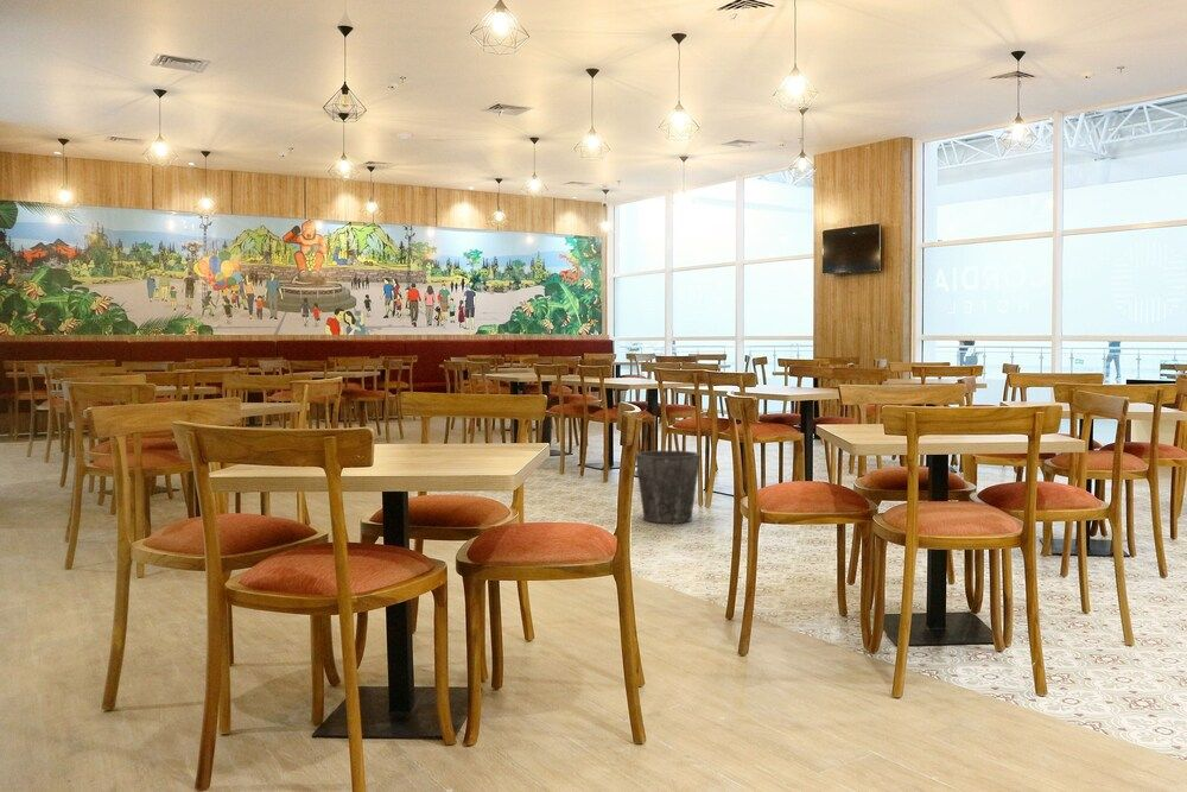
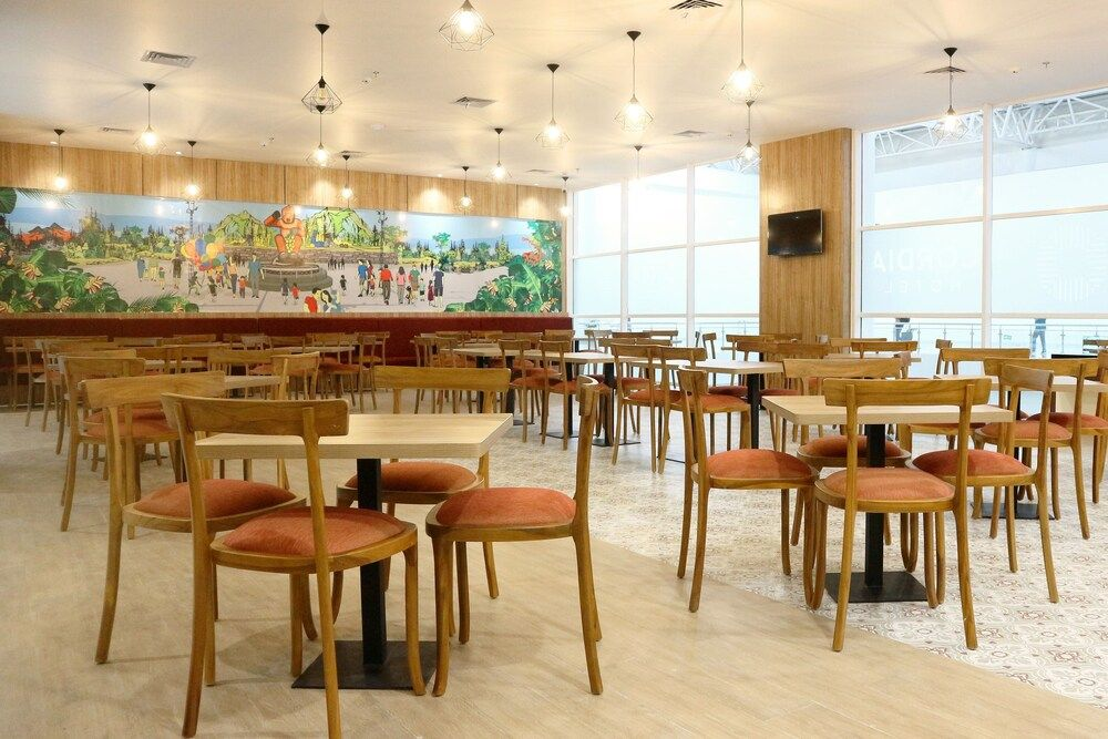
- waste bin (667, 486)
